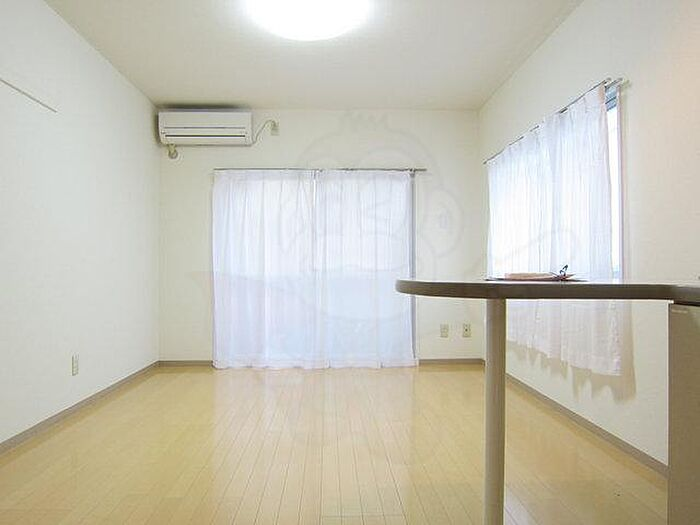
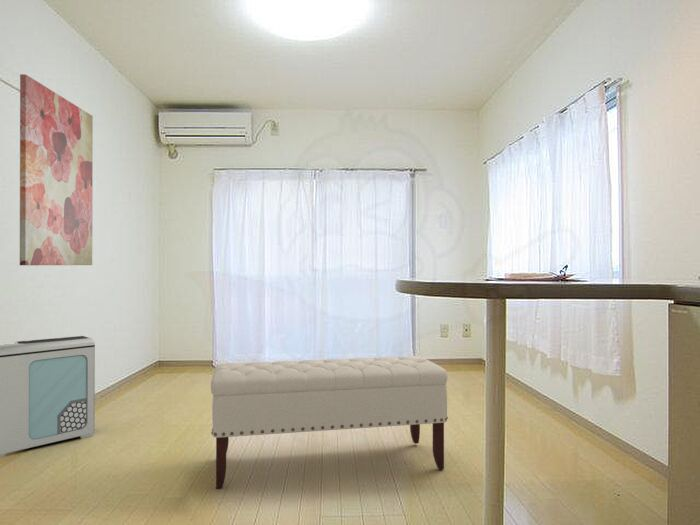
+ bench (328, 413)
+ air purifier (39, 391)
+ wall art (60, 181)
